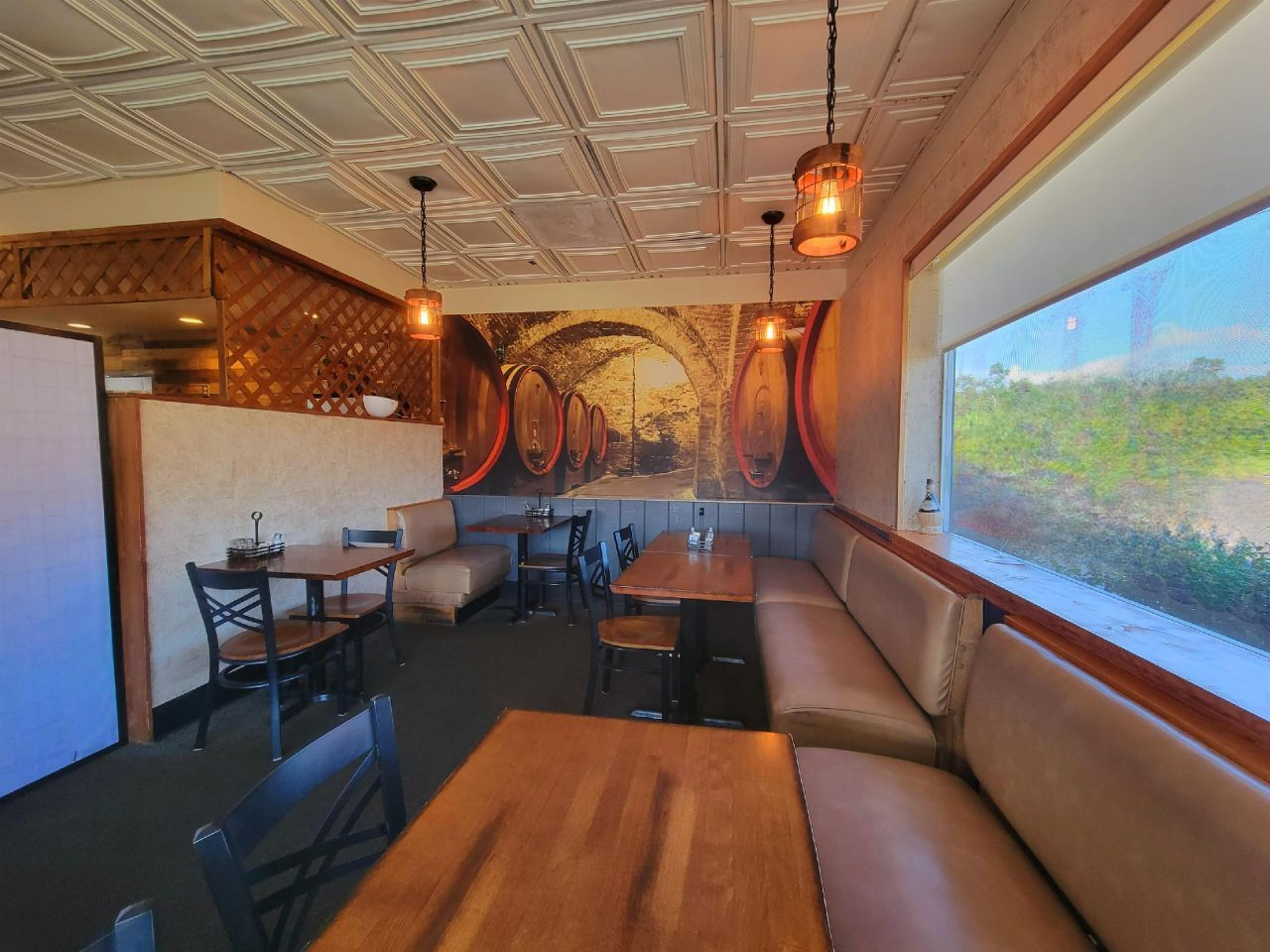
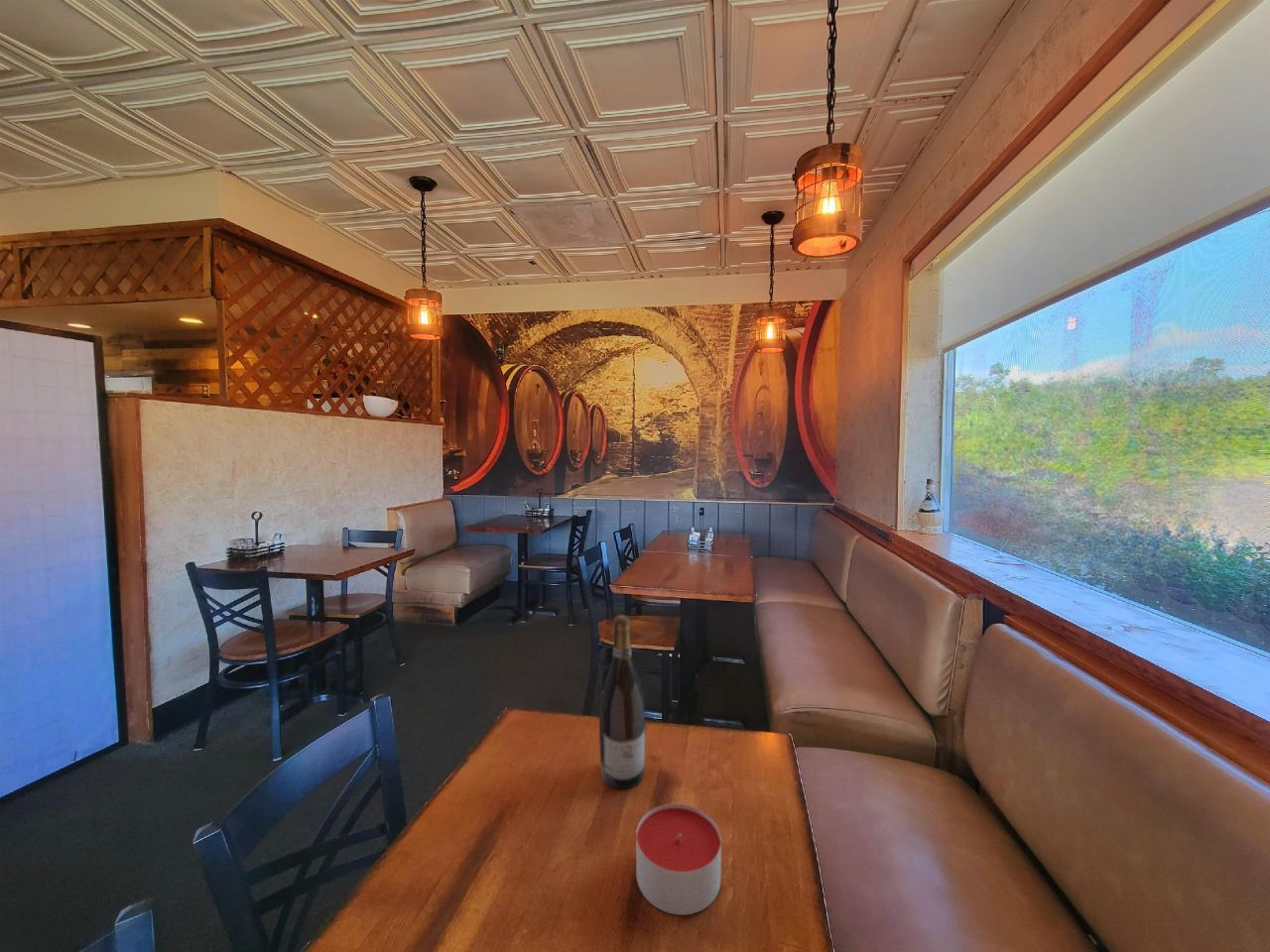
+ candle (678, 853)
+ wine bottle (622, 696)
